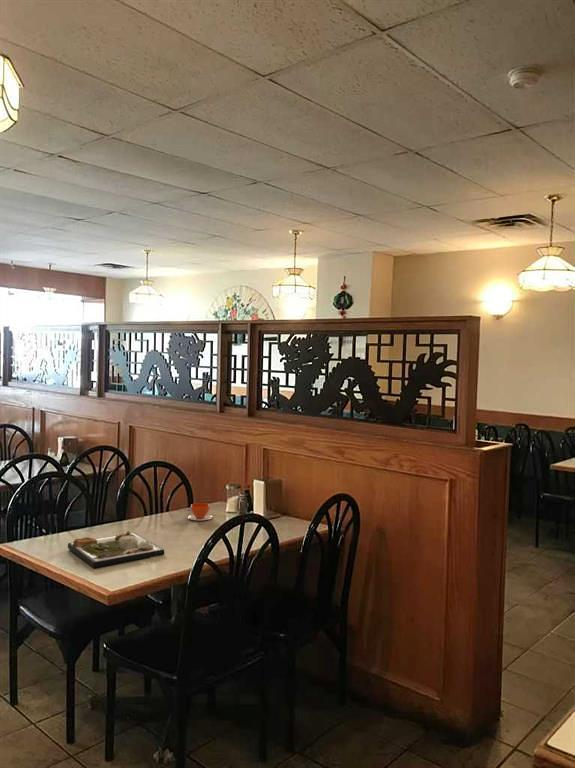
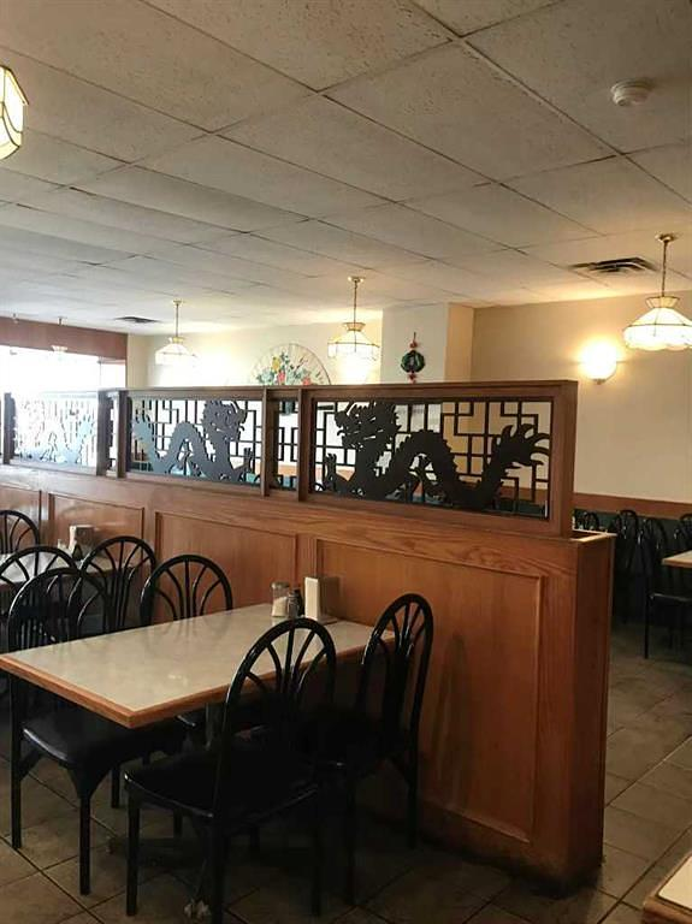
- teacup (200, 511)
- dinner plate (115, 545)
